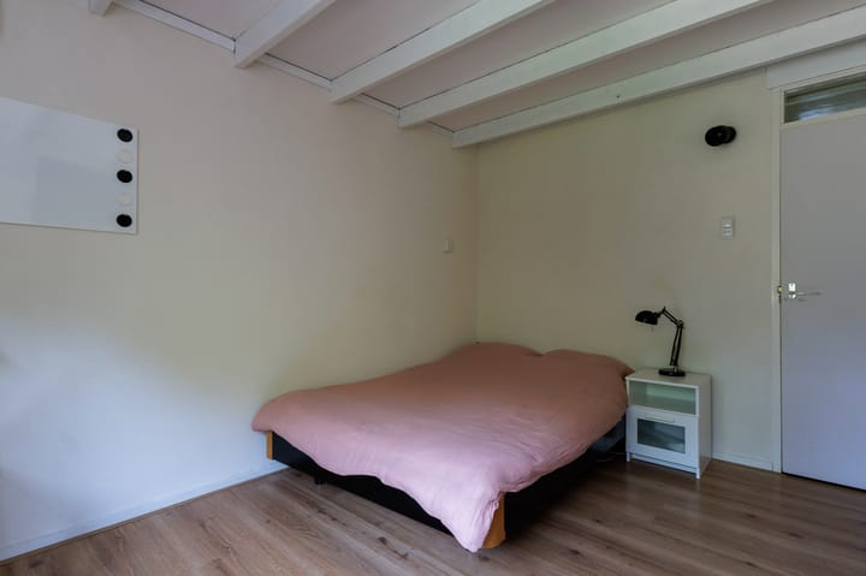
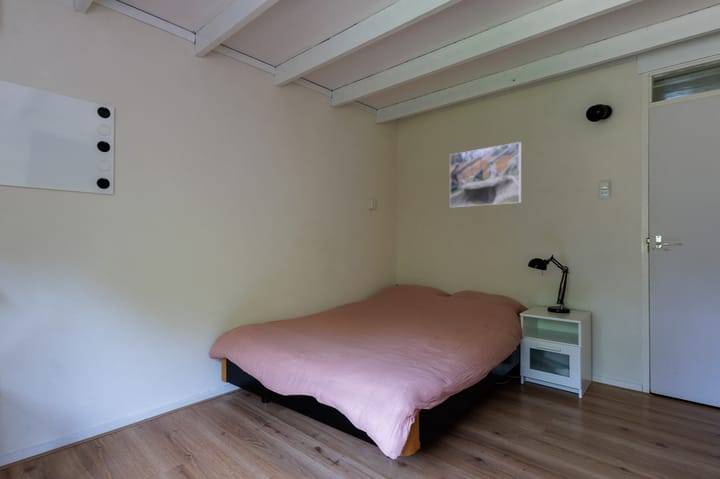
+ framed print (483, 177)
